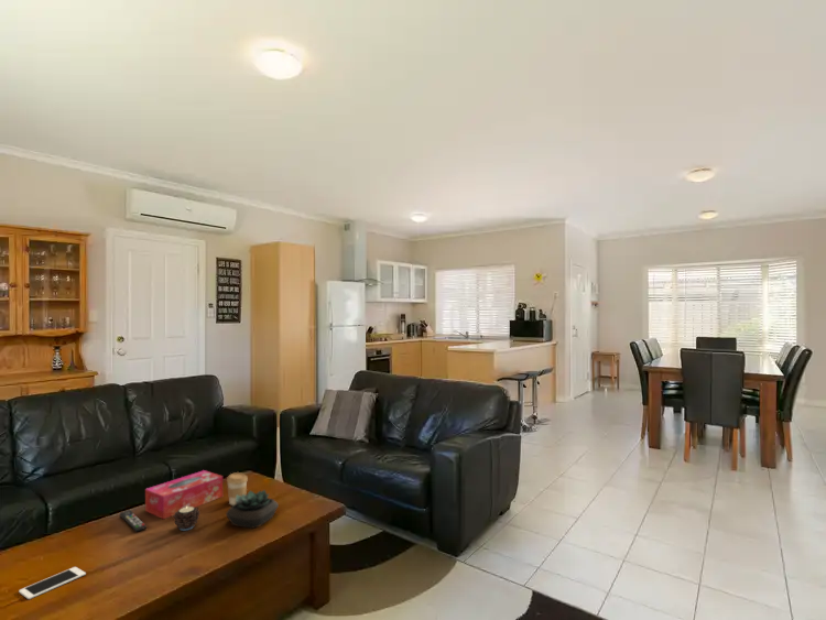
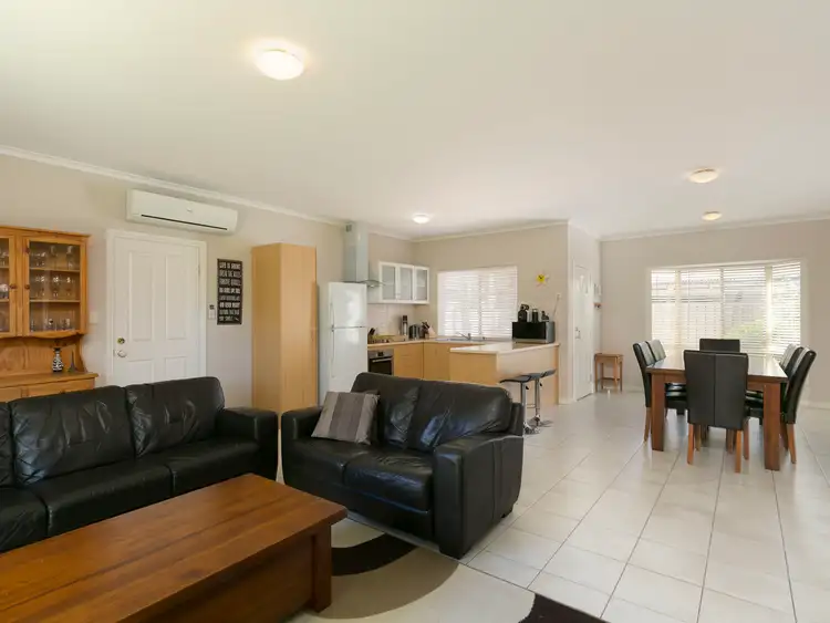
- succulent plant (252, 507)
- candle (186, 516)
- cell phone (53, 581)
- coffee cup (237, 488)
- remote control (132, 520)
- tissue box (185, 492)
